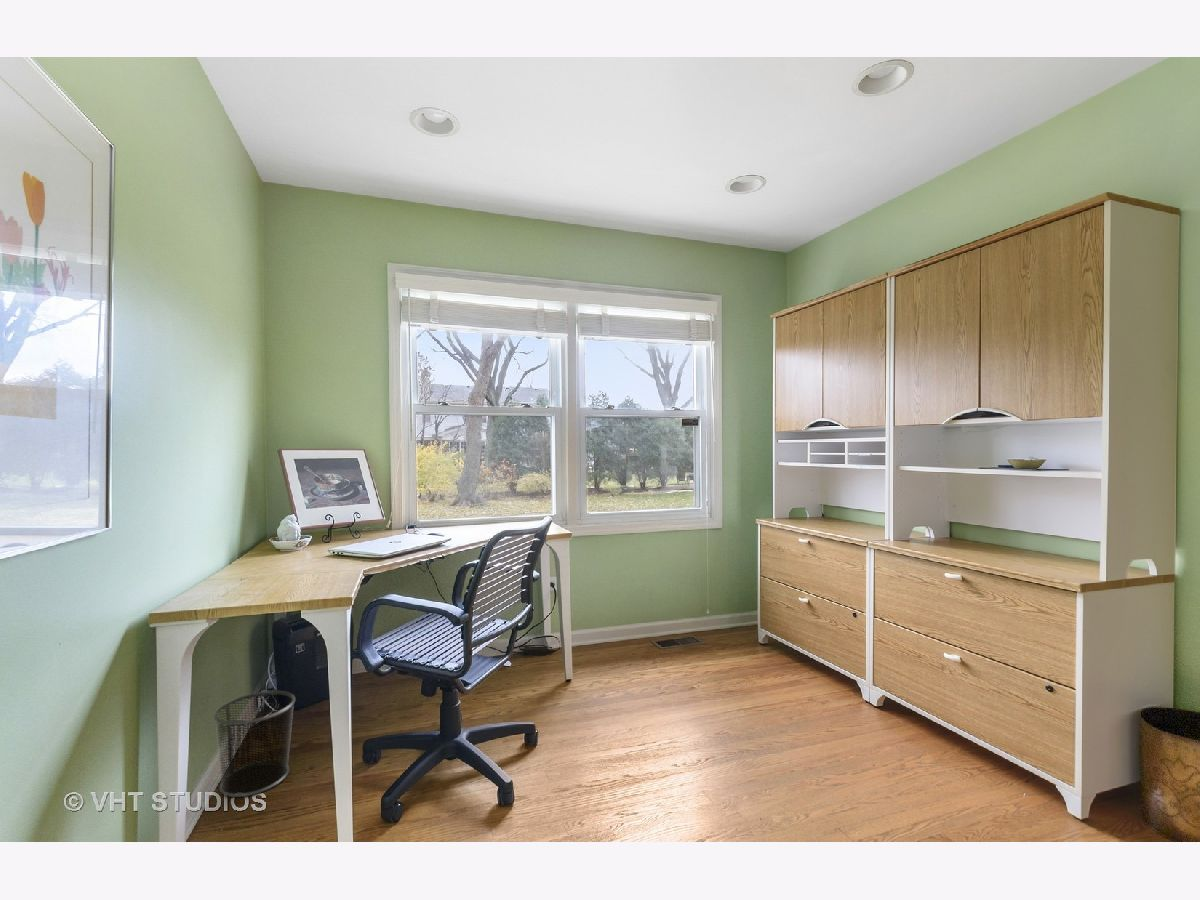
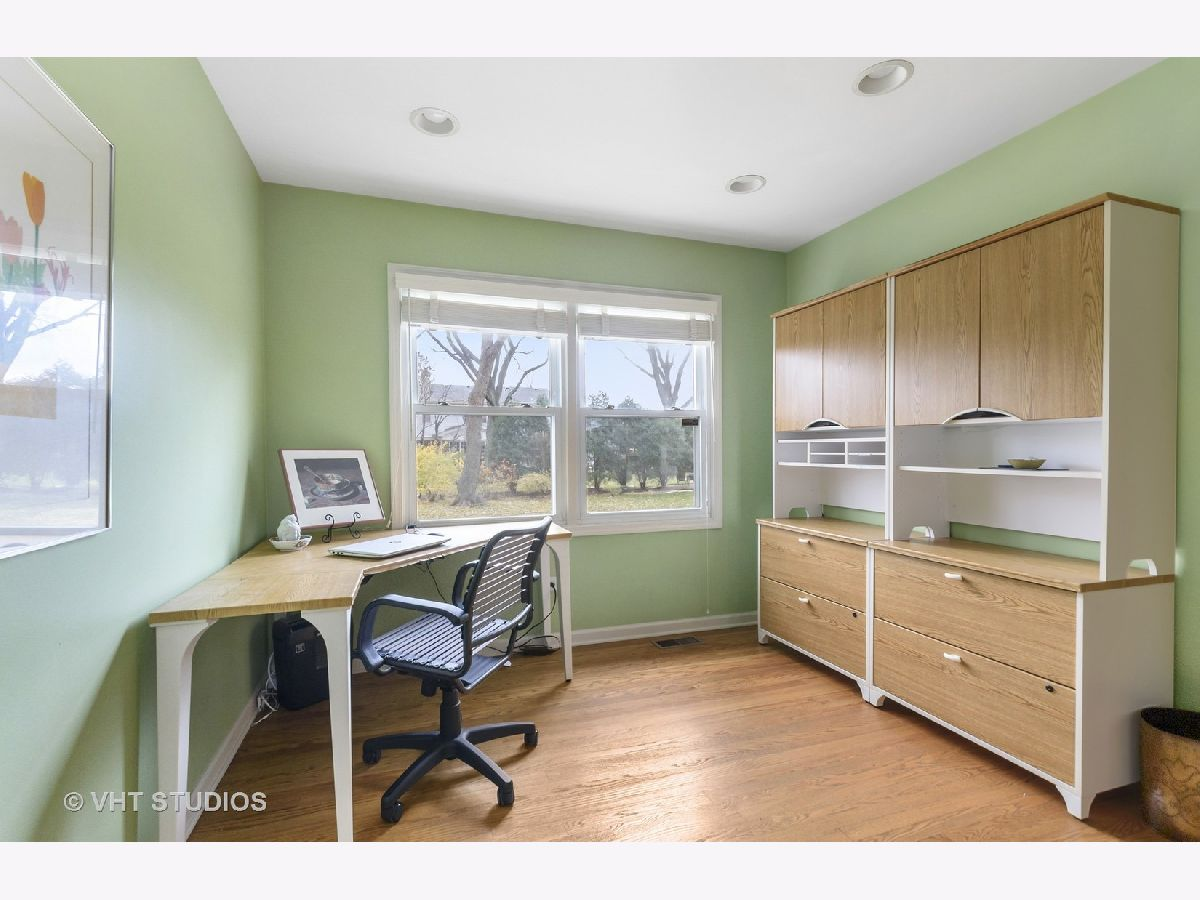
- waste bin (255, 742)
